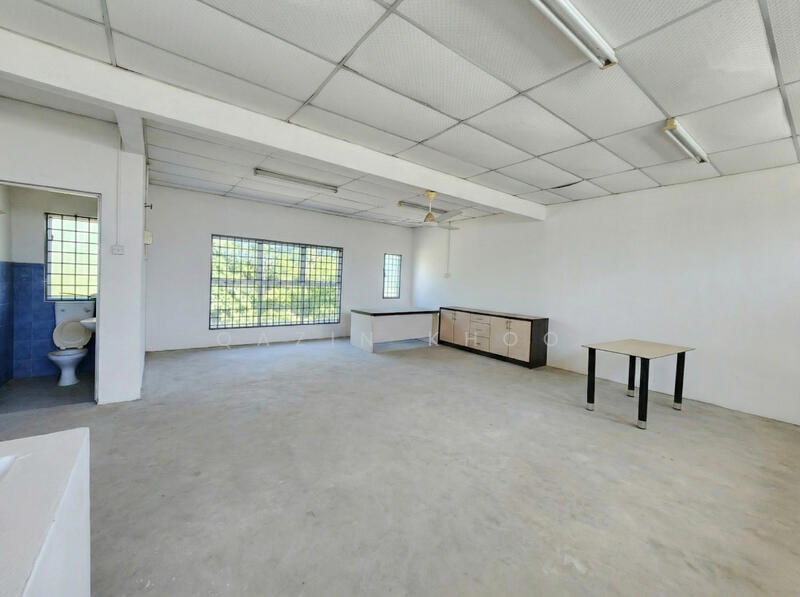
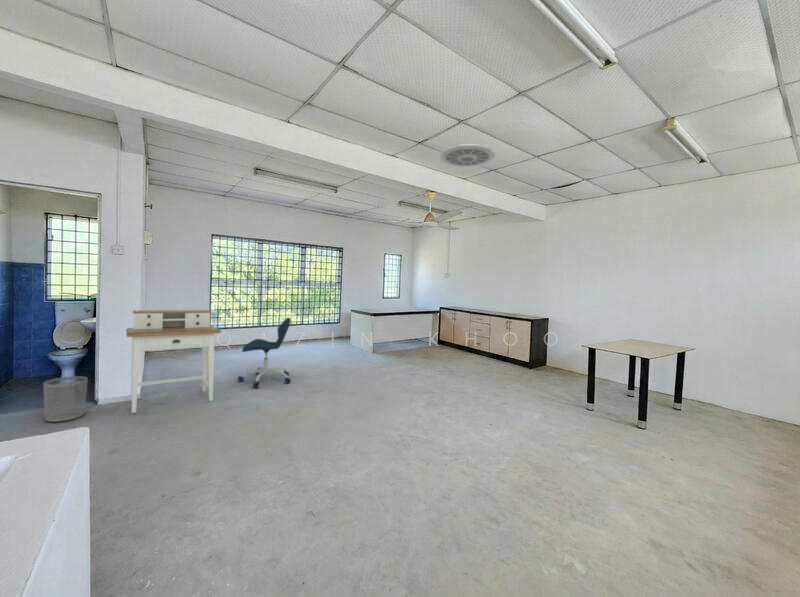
+ ceiling vent (467, 157)
+ office chair (265, 349)
+ waste bin (66, 398)
+ desk (173, 348)
